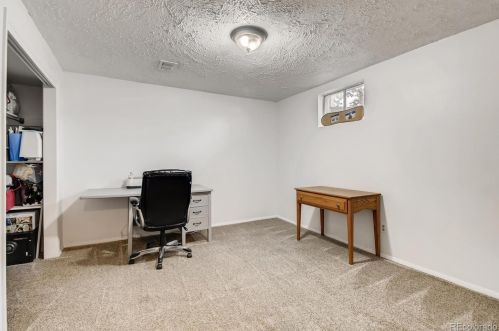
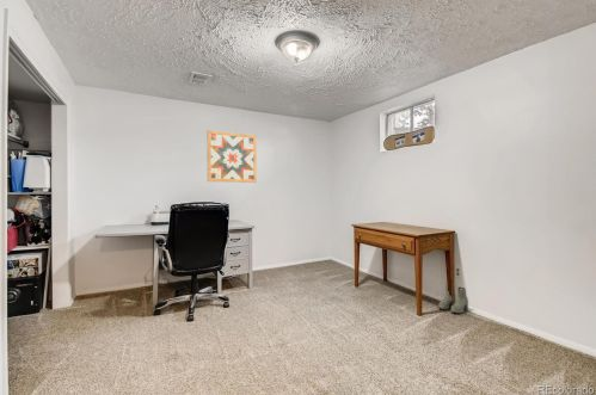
+ boots (453, 297)
+ wall art (232, 158)
